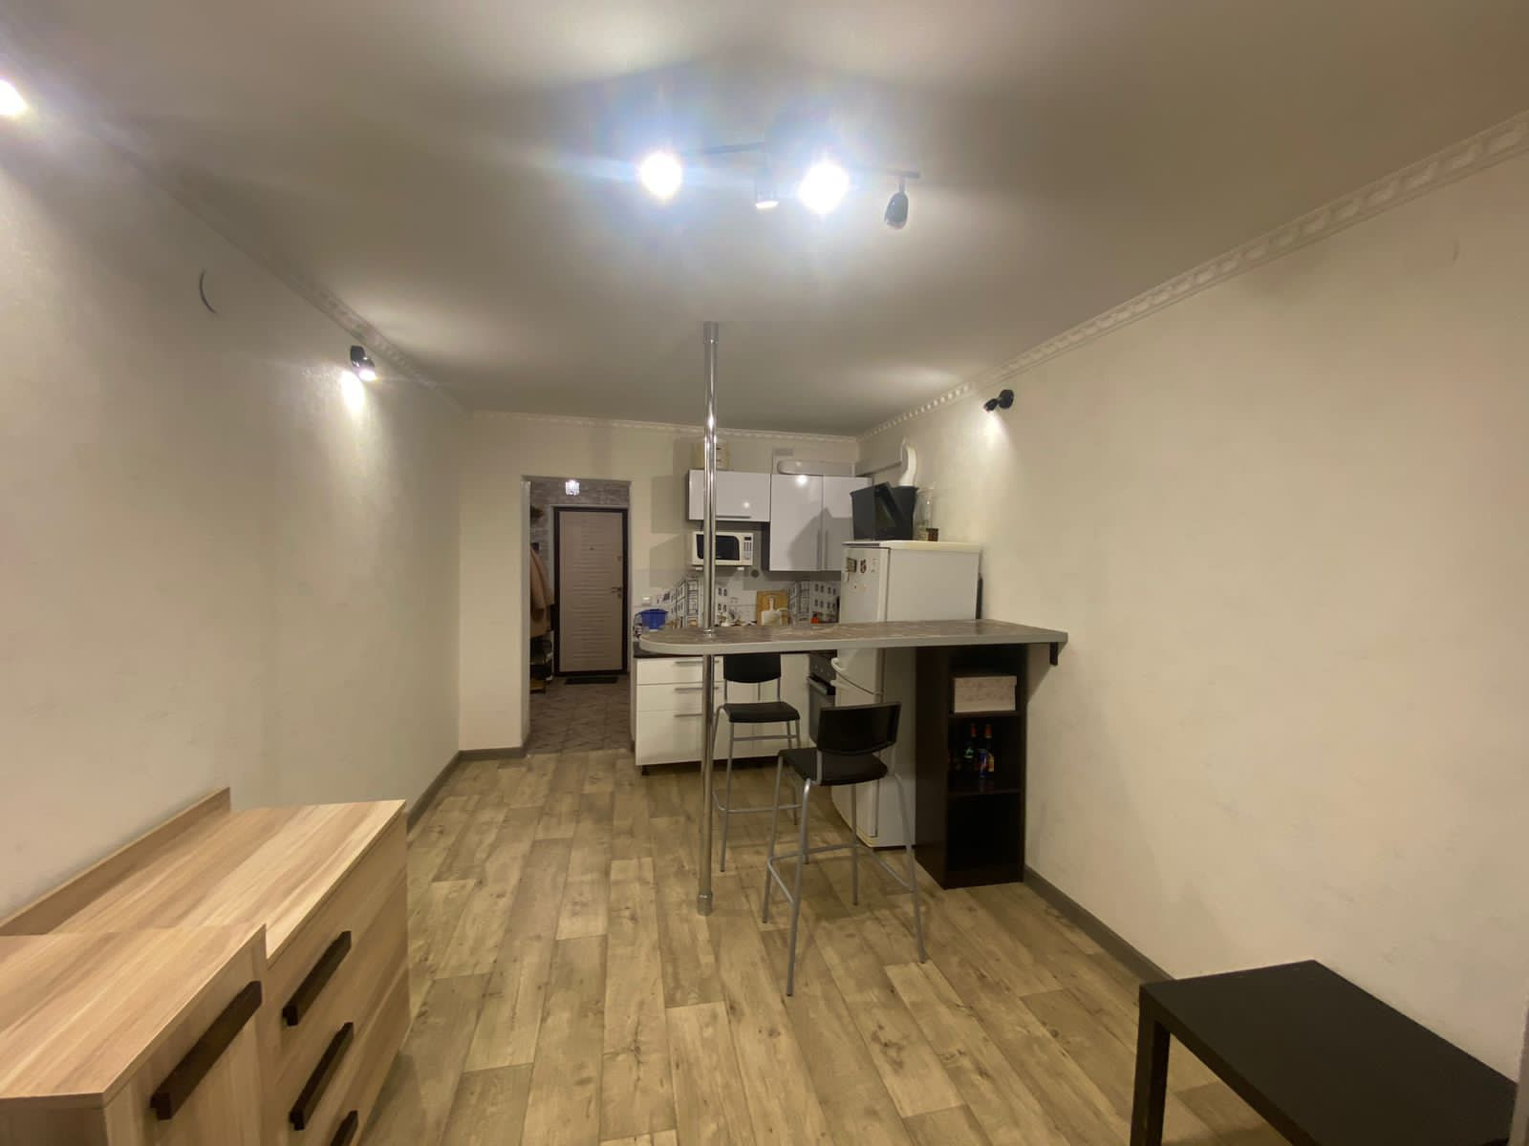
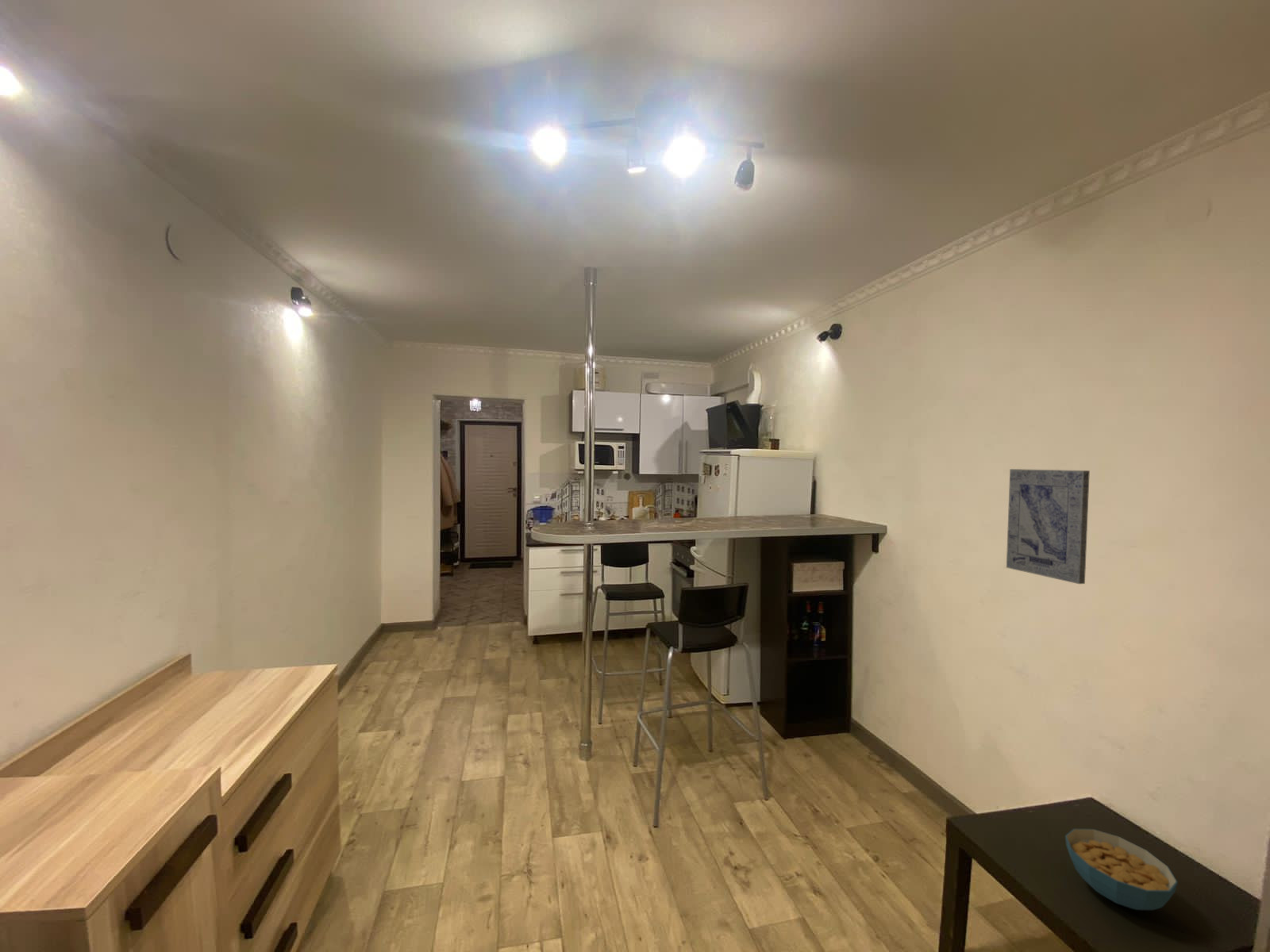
+ wall art (1045, 522)
+ cereal bowl (1117, 876)
